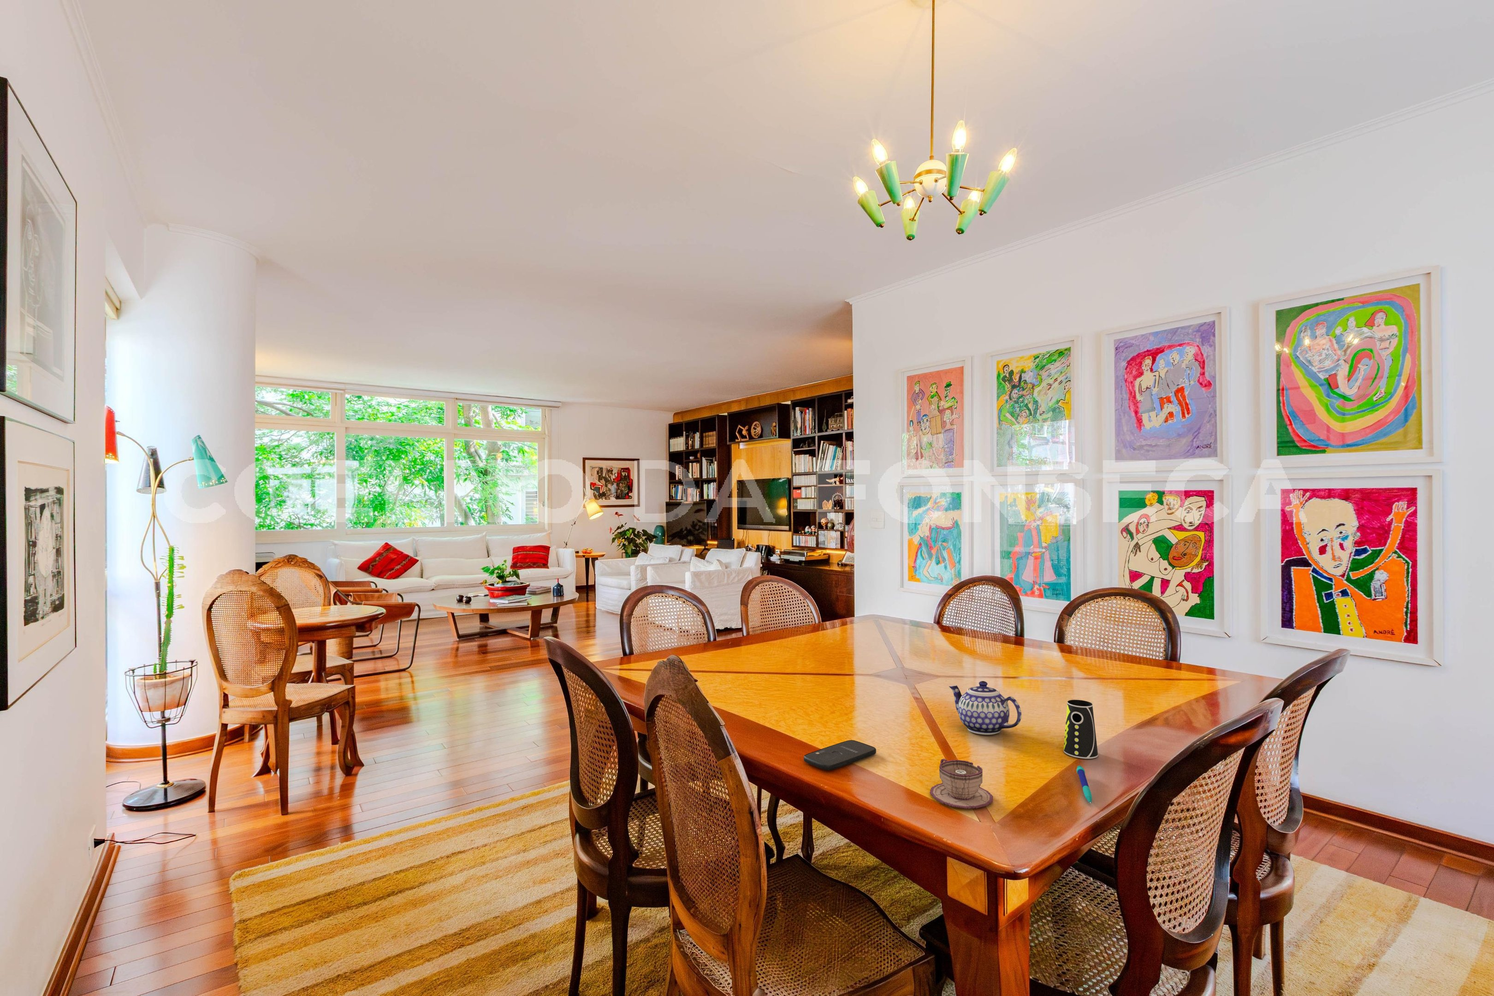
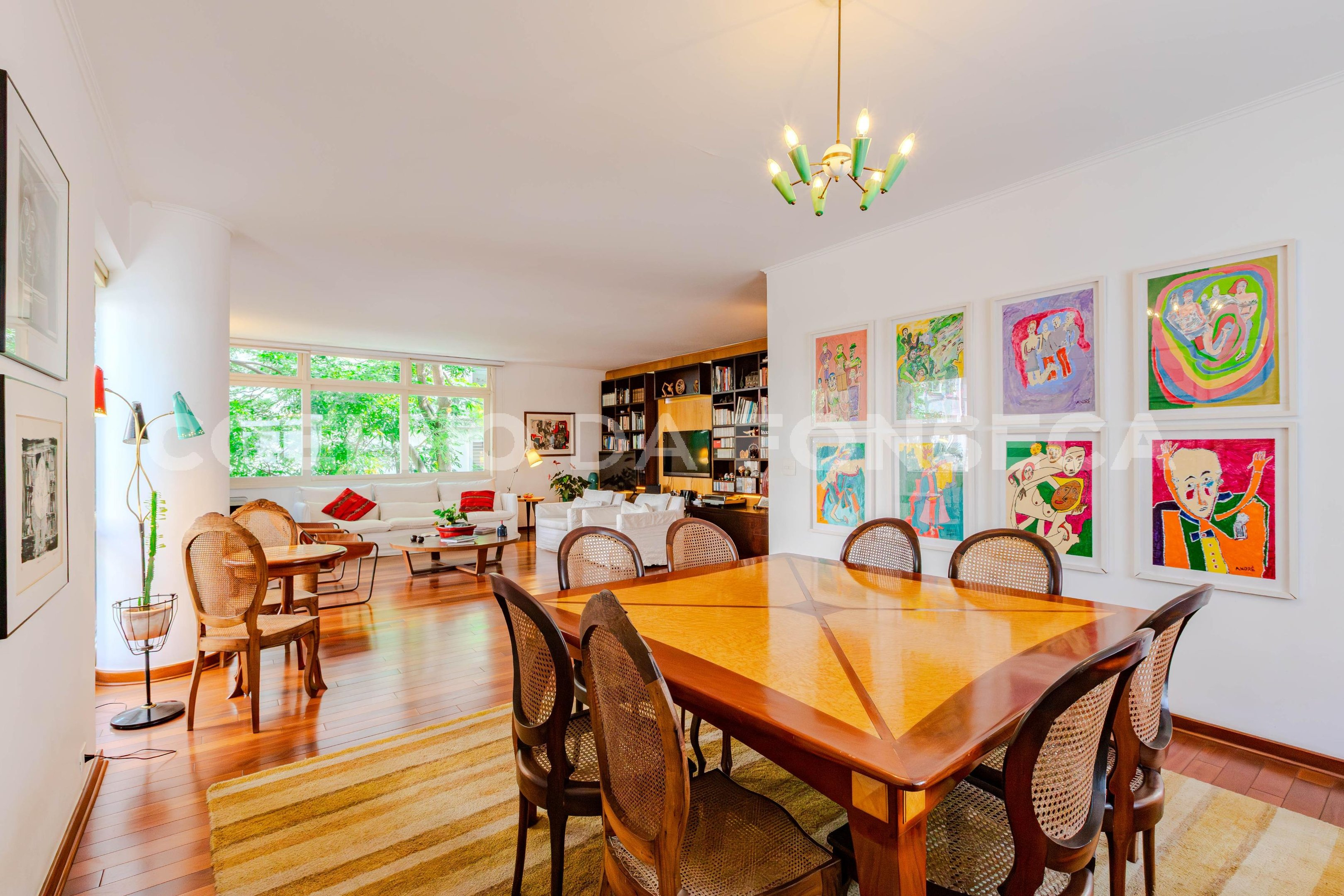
- cup (1079, 728)
- teapot (983, 706)
- smartphone (840, 755)
- teacup (960, 781)
- pen (1084, 784)
